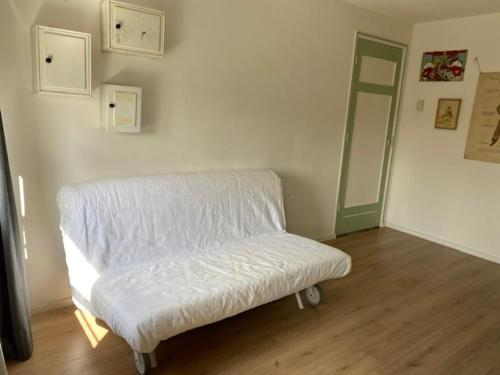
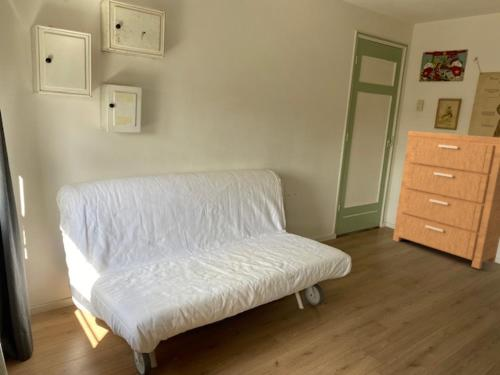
+ dresser (449, 194)
